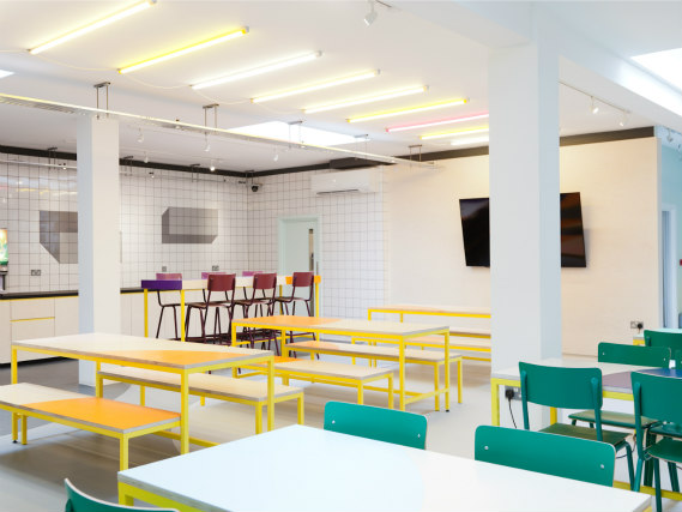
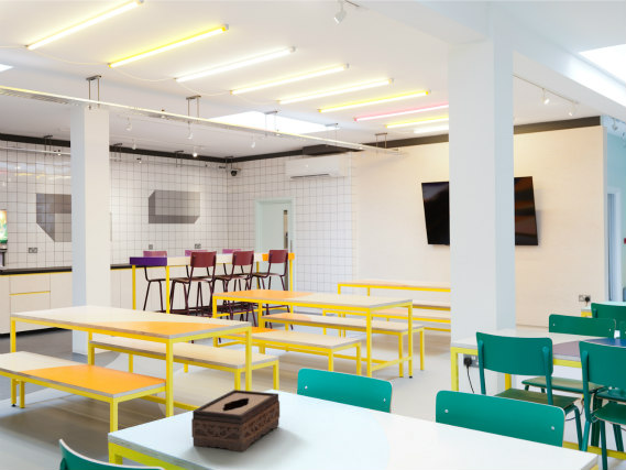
+ tissue box (238, 418)
